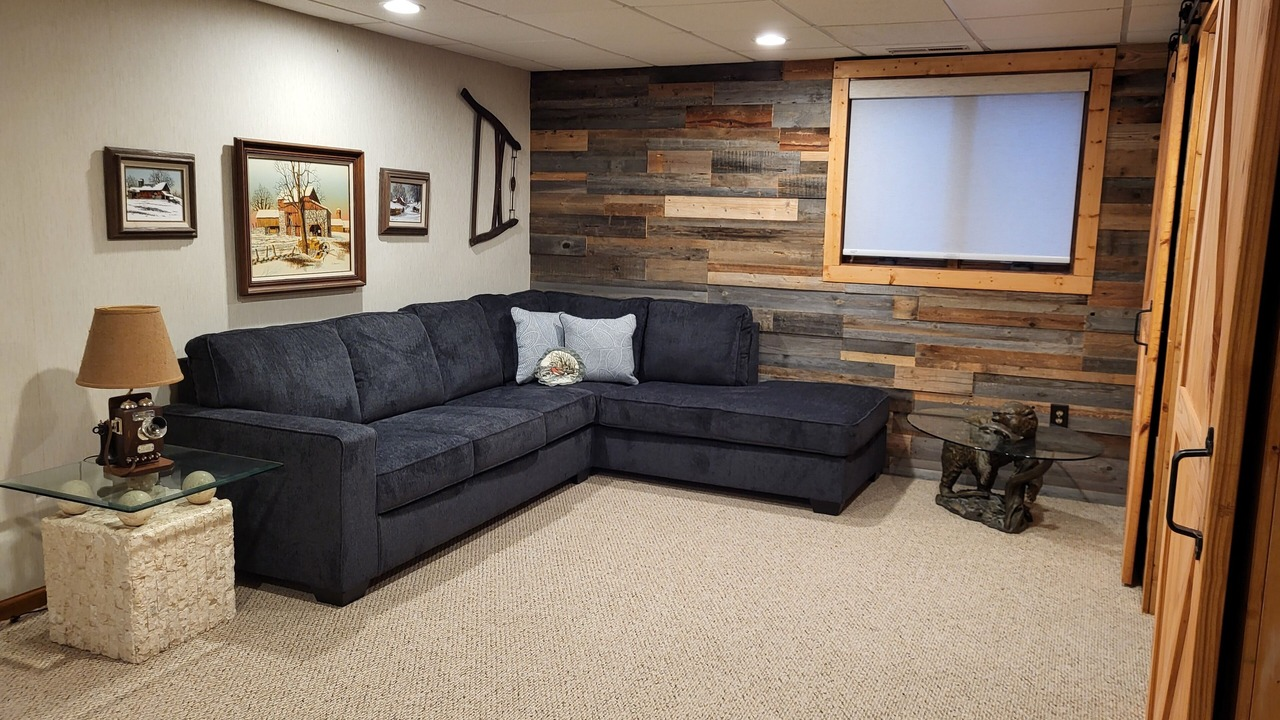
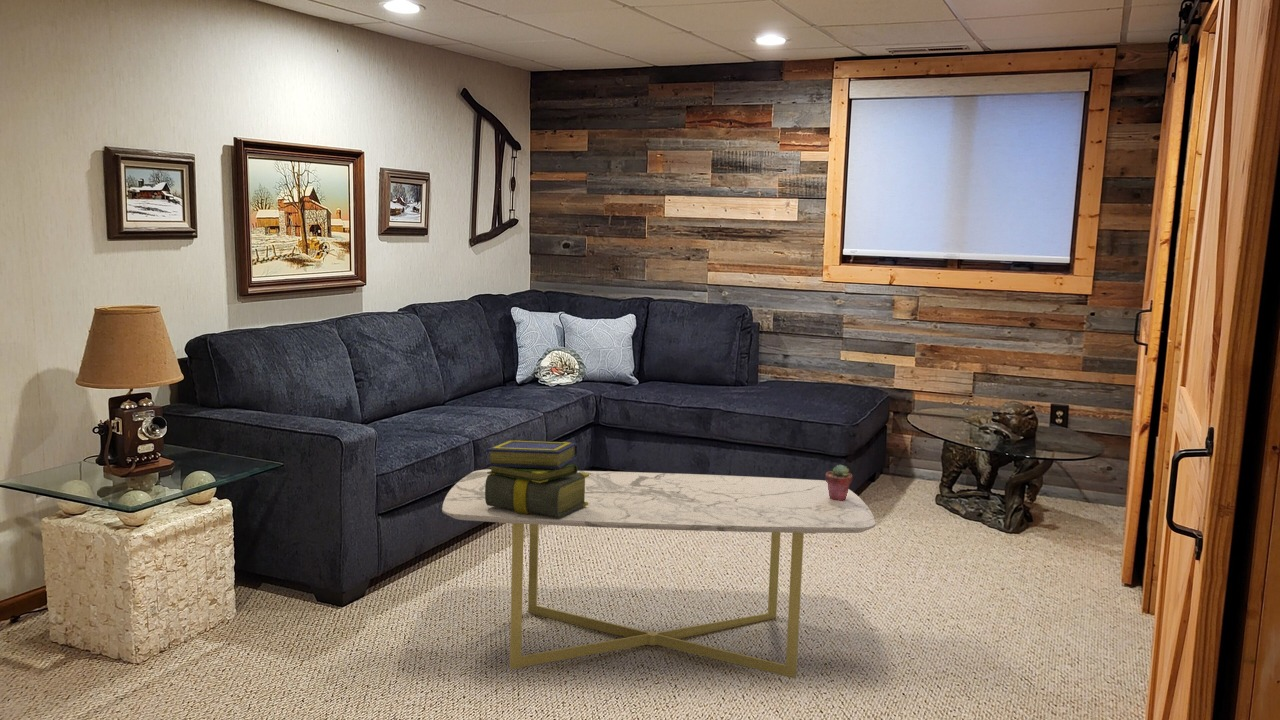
+ stack of books (533, 475)
+ coffee table (659, 529)
+ potted succulent (838, 480)
